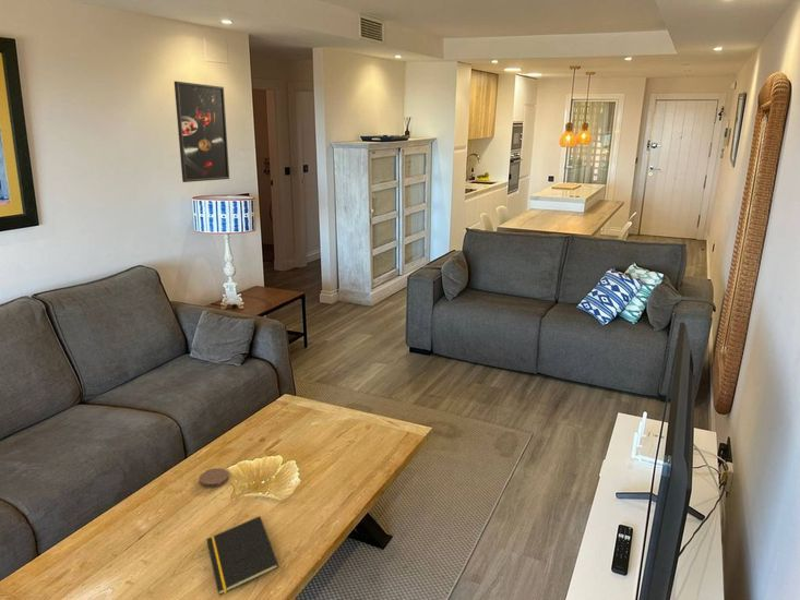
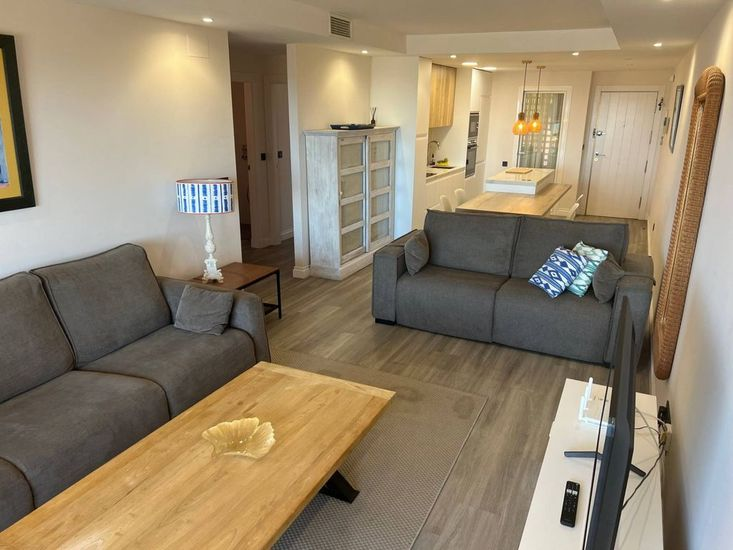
- coaster (214, 478)
- notepad (241, 552)
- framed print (203, 133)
